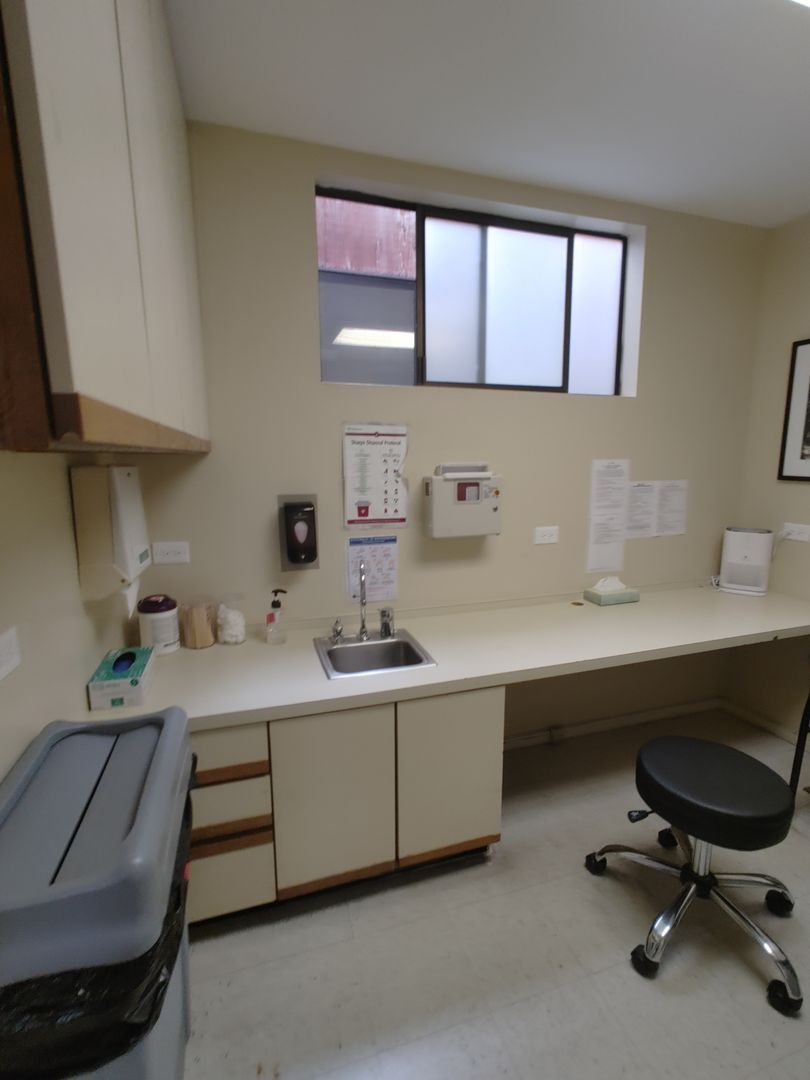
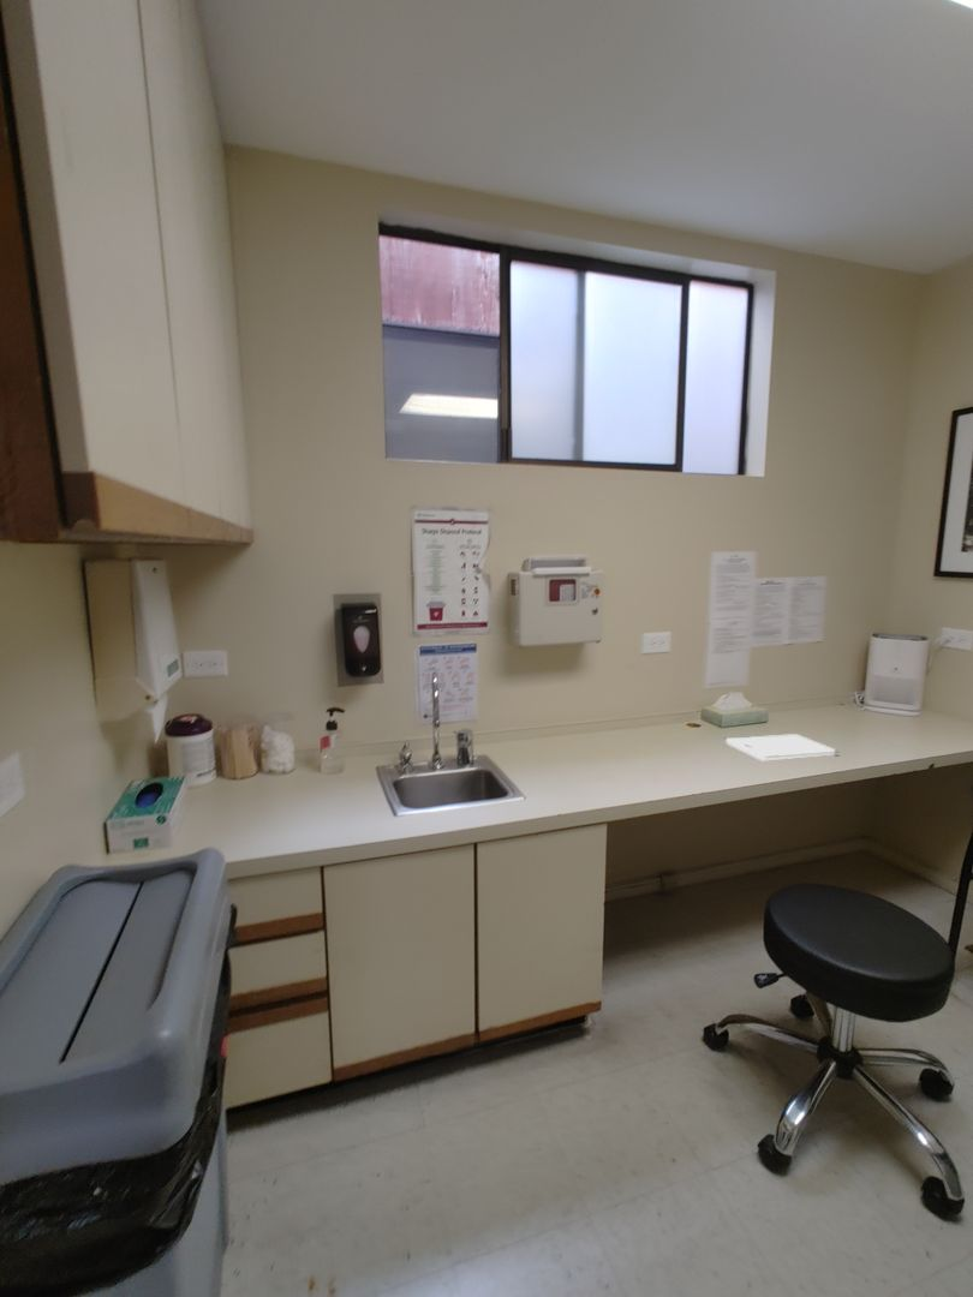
+ clipboard (780, 746)
